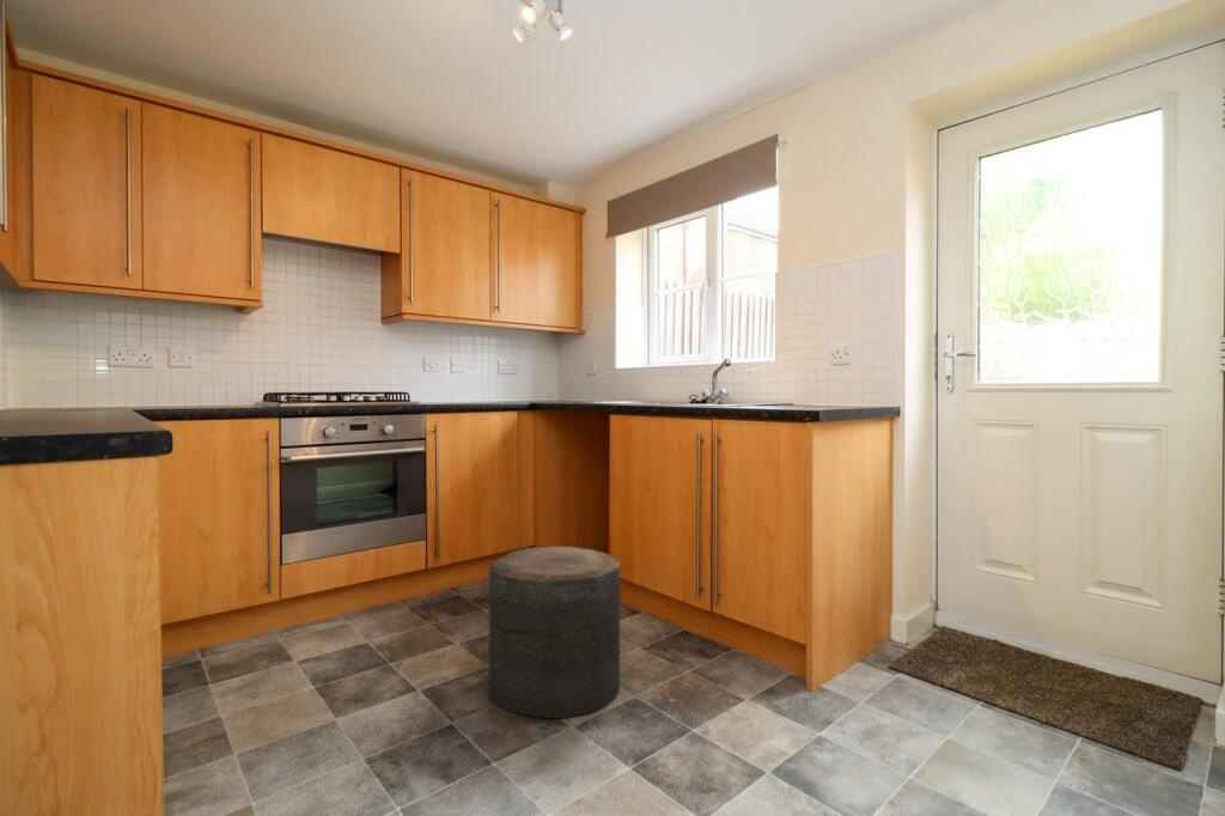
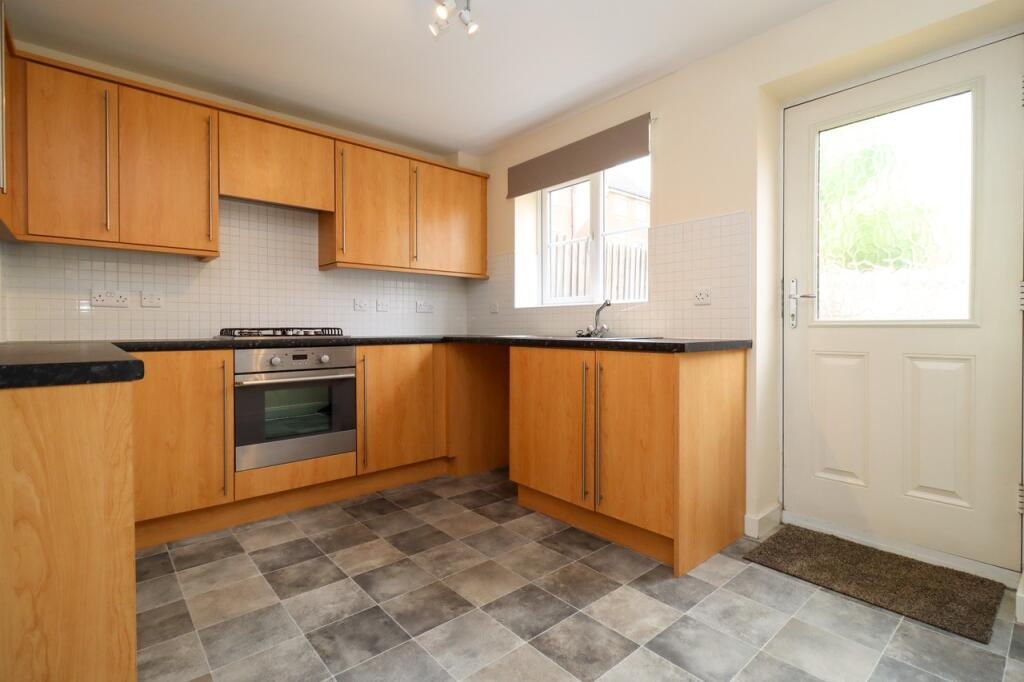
- stool (554, 623)
